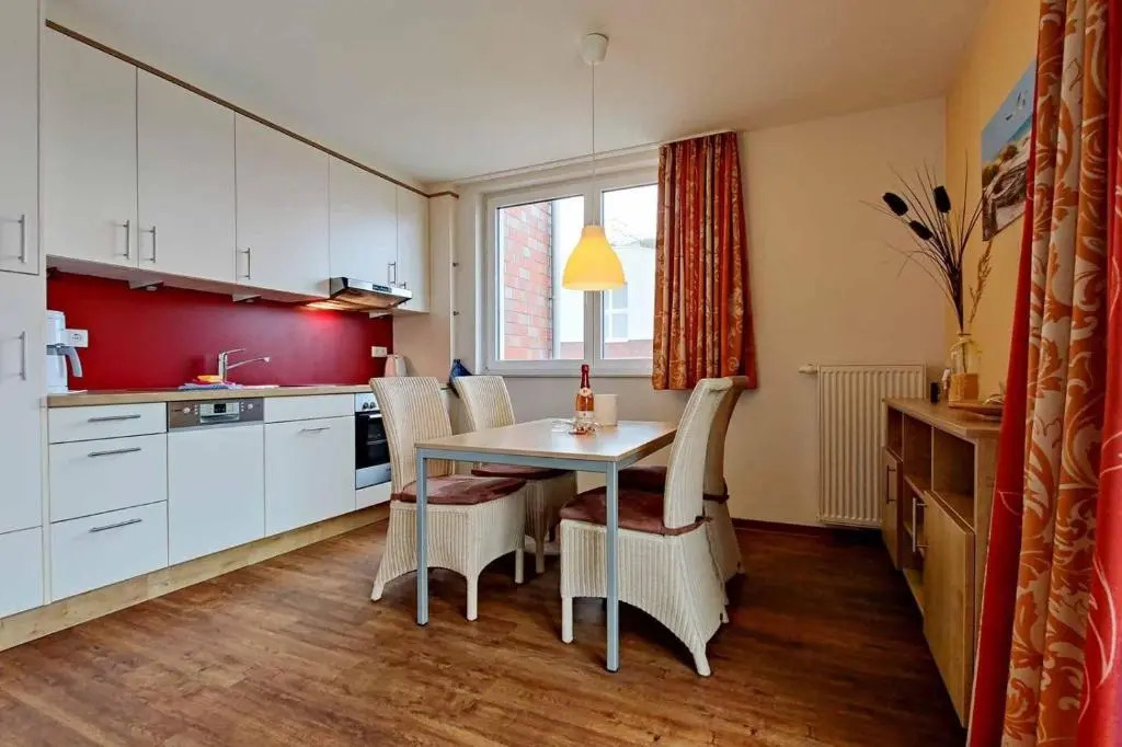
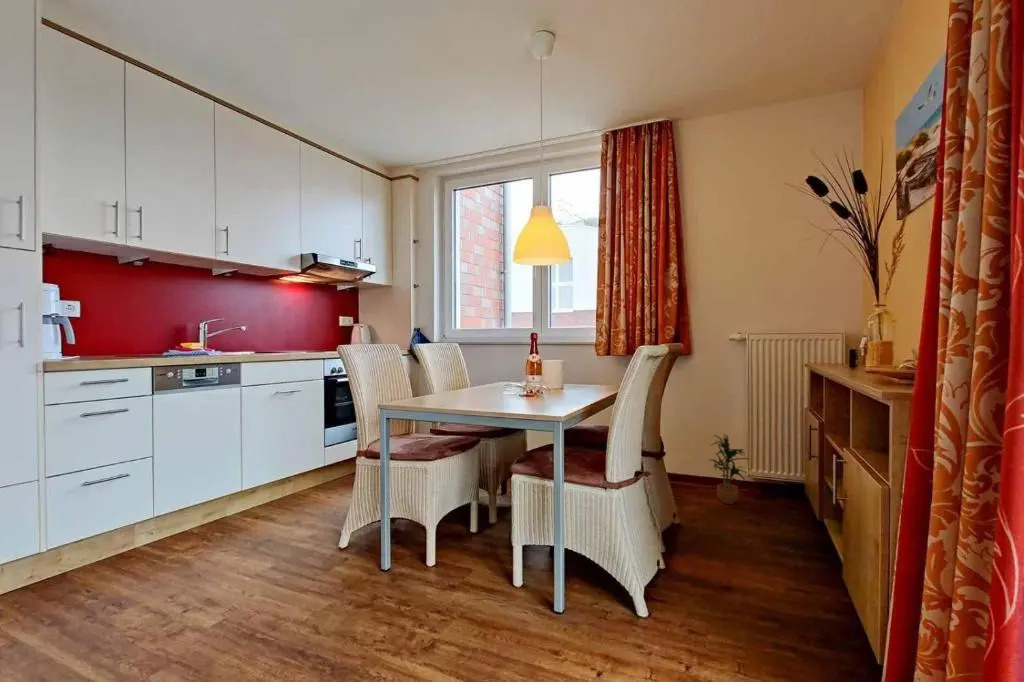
+ potted plant (729, 468)
